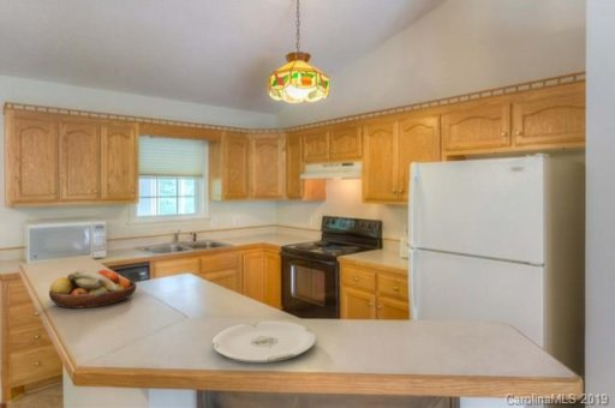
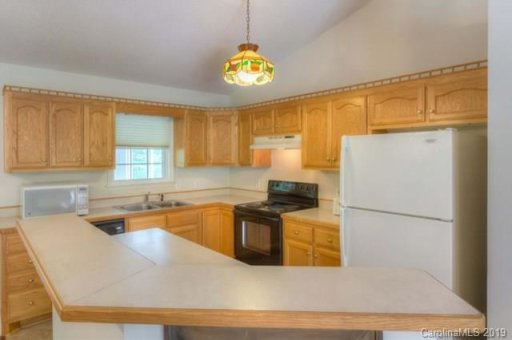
- fruit bowl (95, 283)
- plate (264, 342)
